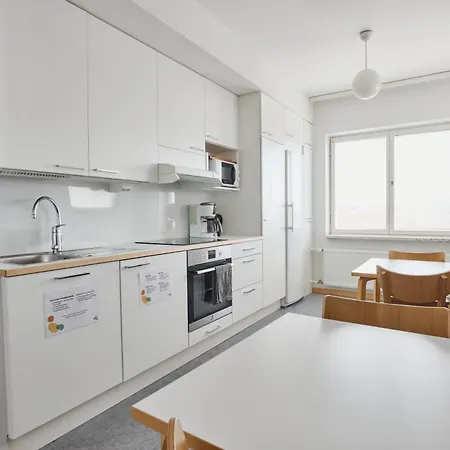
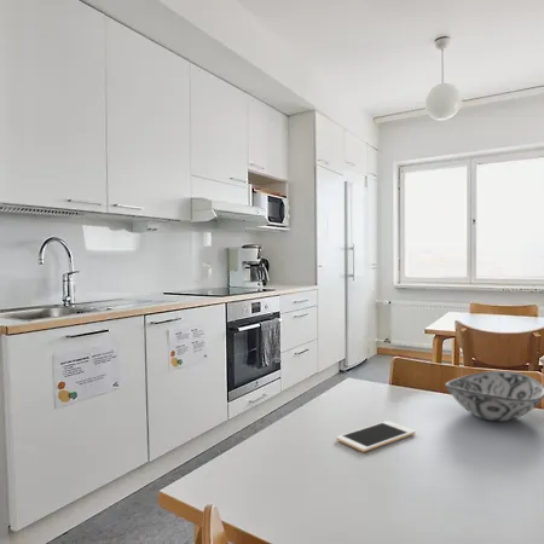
+ decorative bowl (493, 398)
+ cell phone (376, 435)
